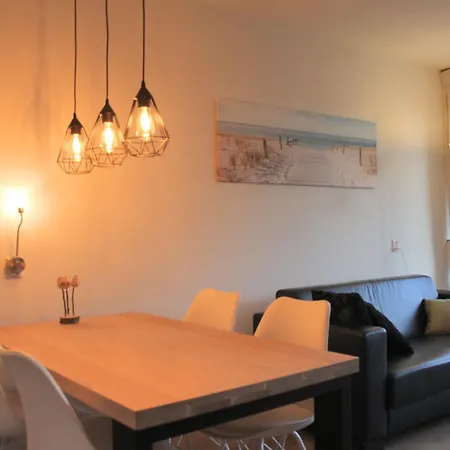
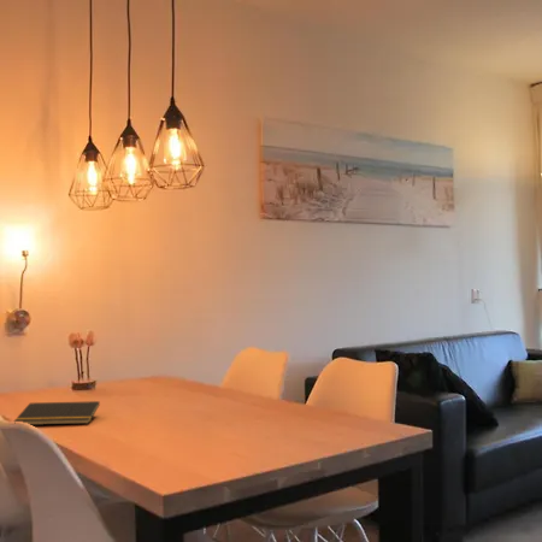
+ notepad (58, 412)
